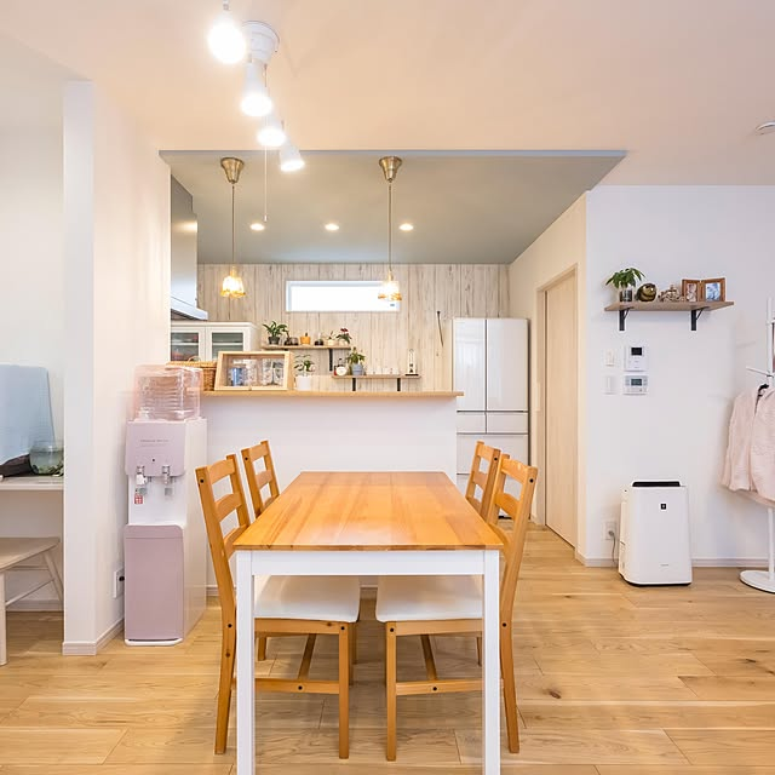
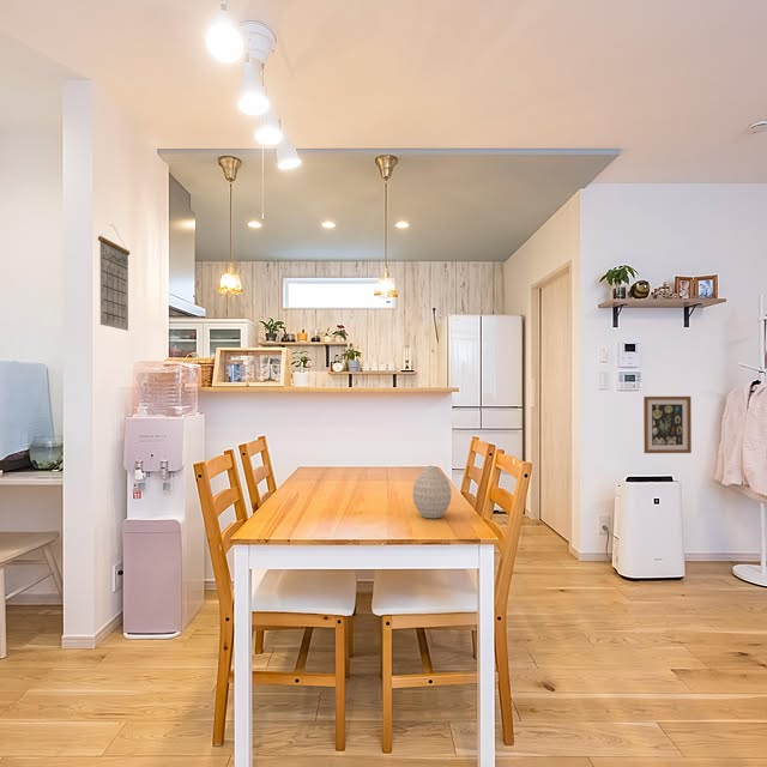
+ vase (431, 491)
+ wall art (666, 424)
+ calendar (114, 276)
